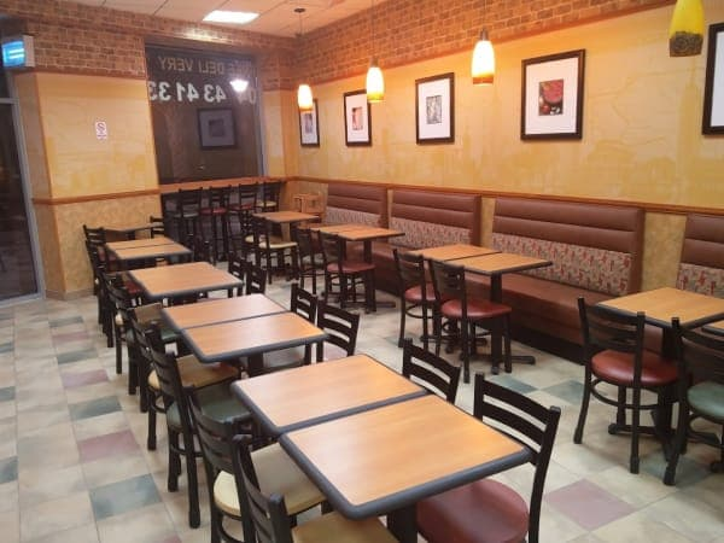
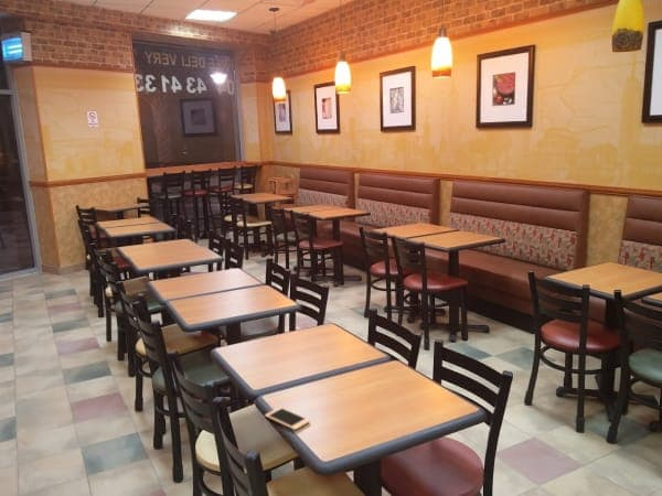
+ cell phone (287, 418)
